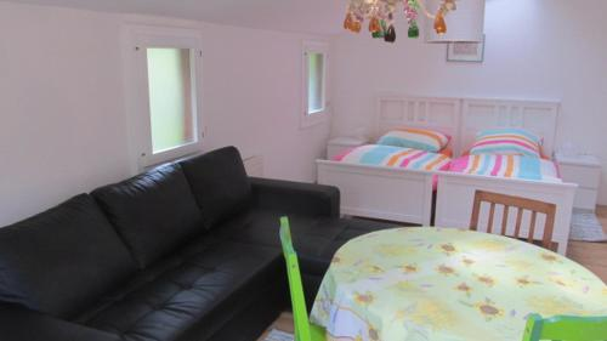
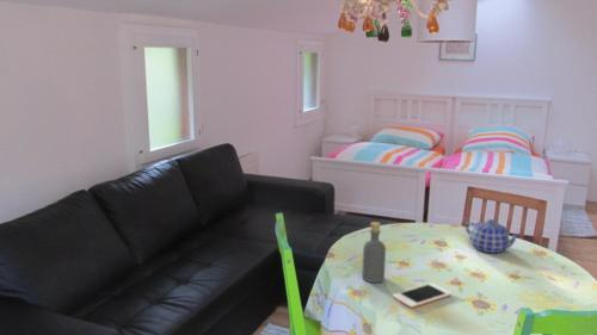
+ bottle (374, 250)
+ cell phone (421, 294)
+ teapot (491, 235)
